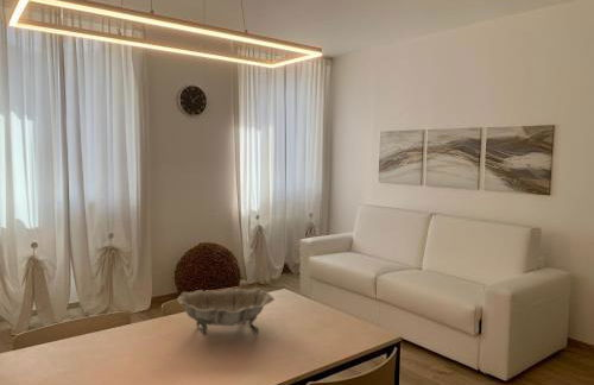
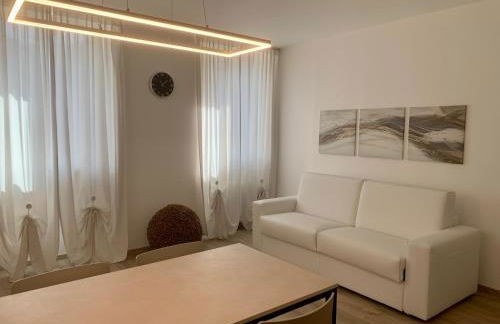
- decorative bowl (226, 311)
